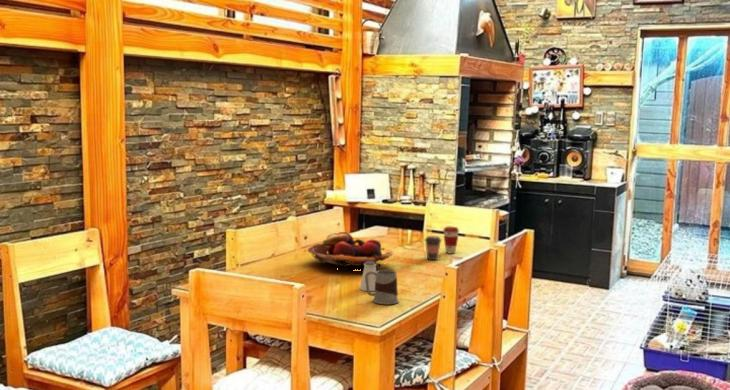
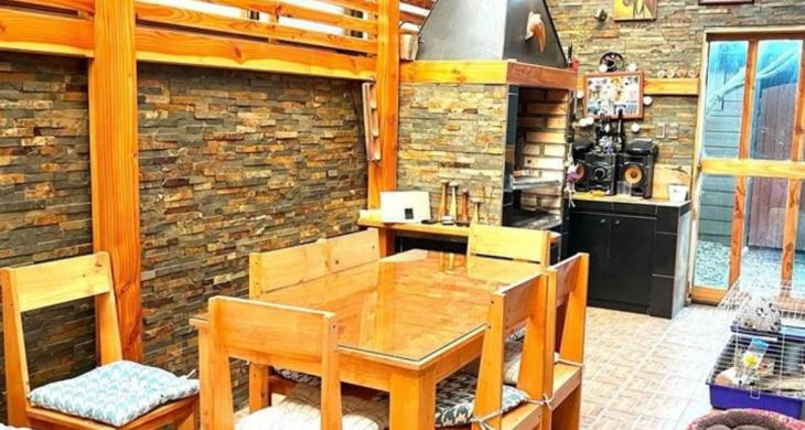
- coffee cup (432, 248)
- coffee cup (450, 240)
- fruit basket (347, 249)
- saltshaker (369, 275)
- mug (381, 286)
